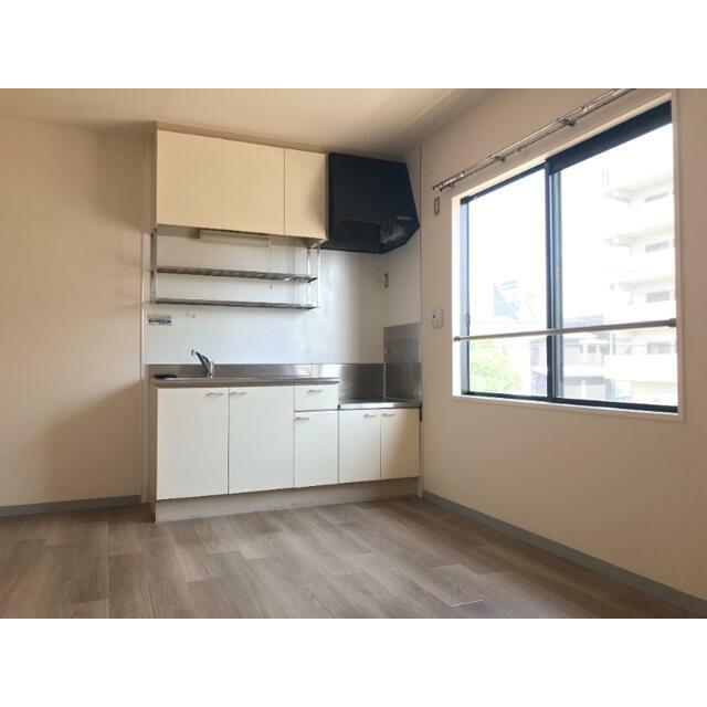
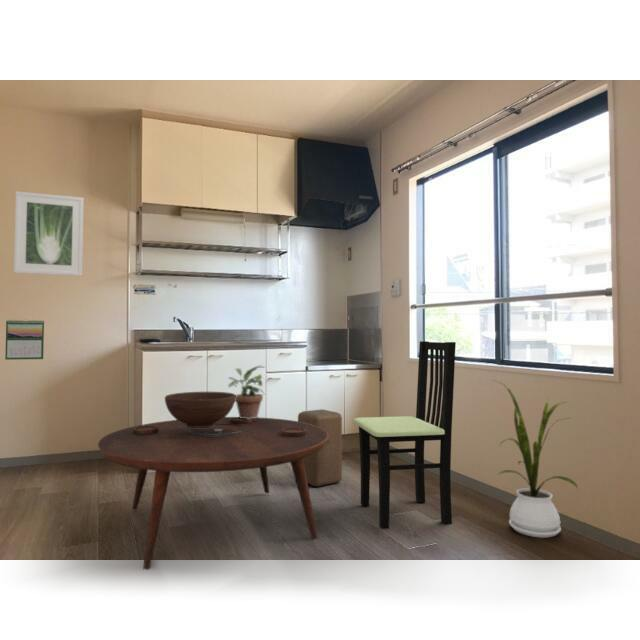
+ house plant (529, 454)
+ potted plant (243, 392)
+ dining chair (402, 427)
+ stool (321, 449)
+ coffee table (217, 471)
+ calendar (25, 339)
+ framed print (49, 234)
+ fruit bowl (200, 414)
